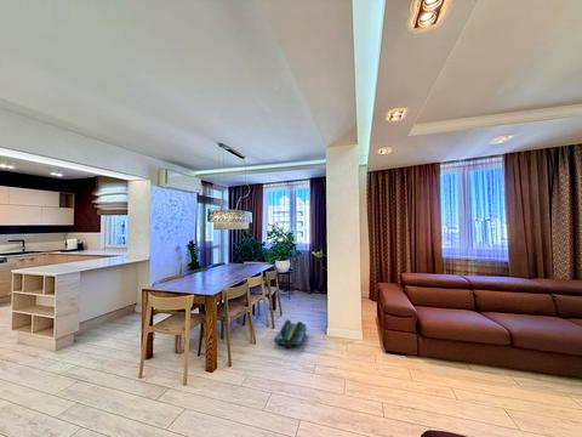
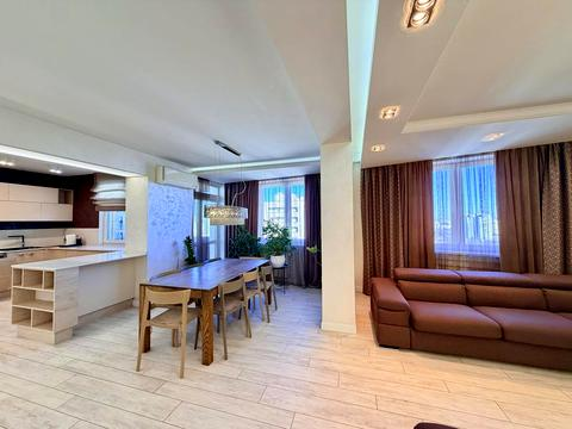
- tote bag (291, 331)
